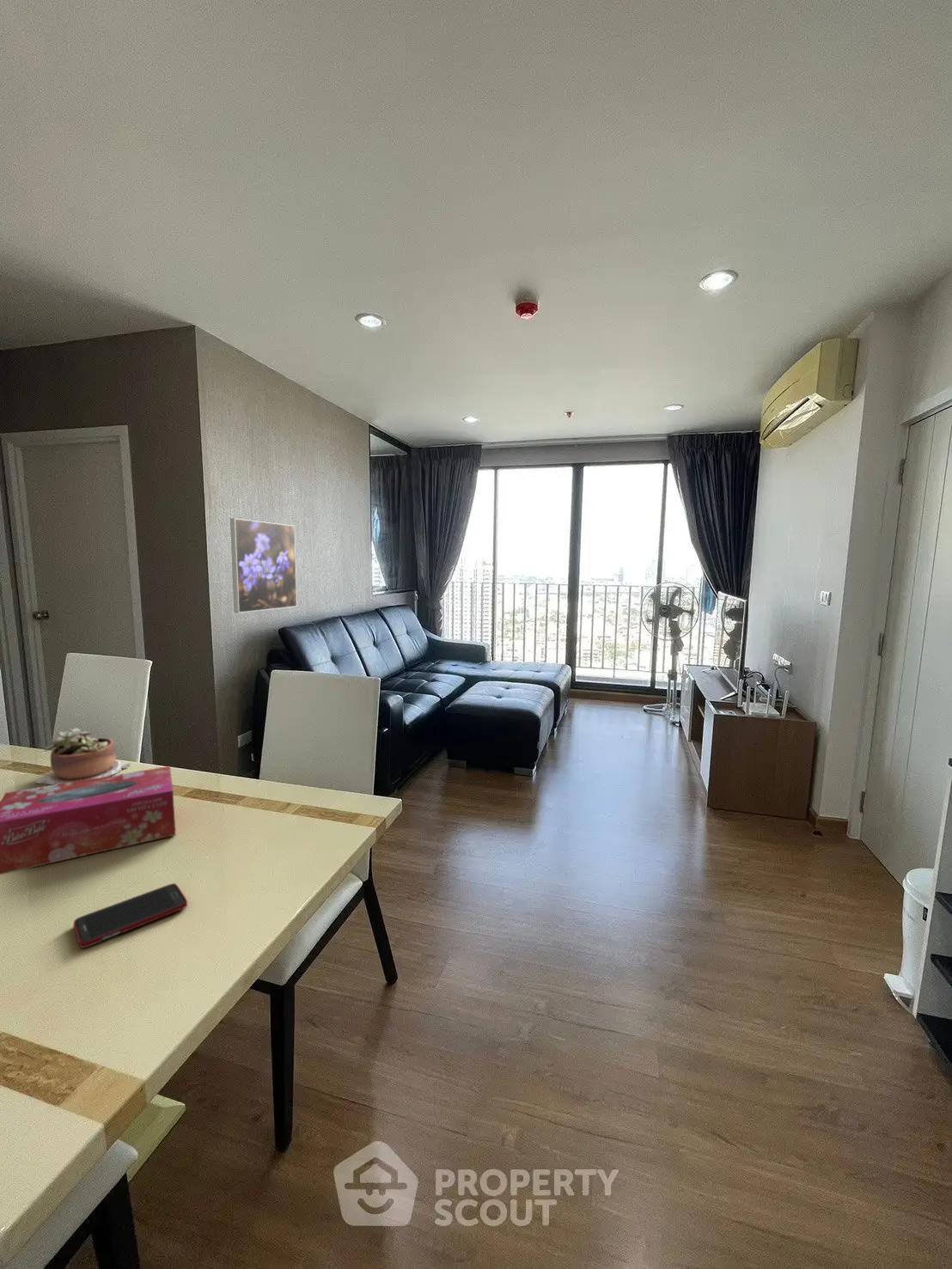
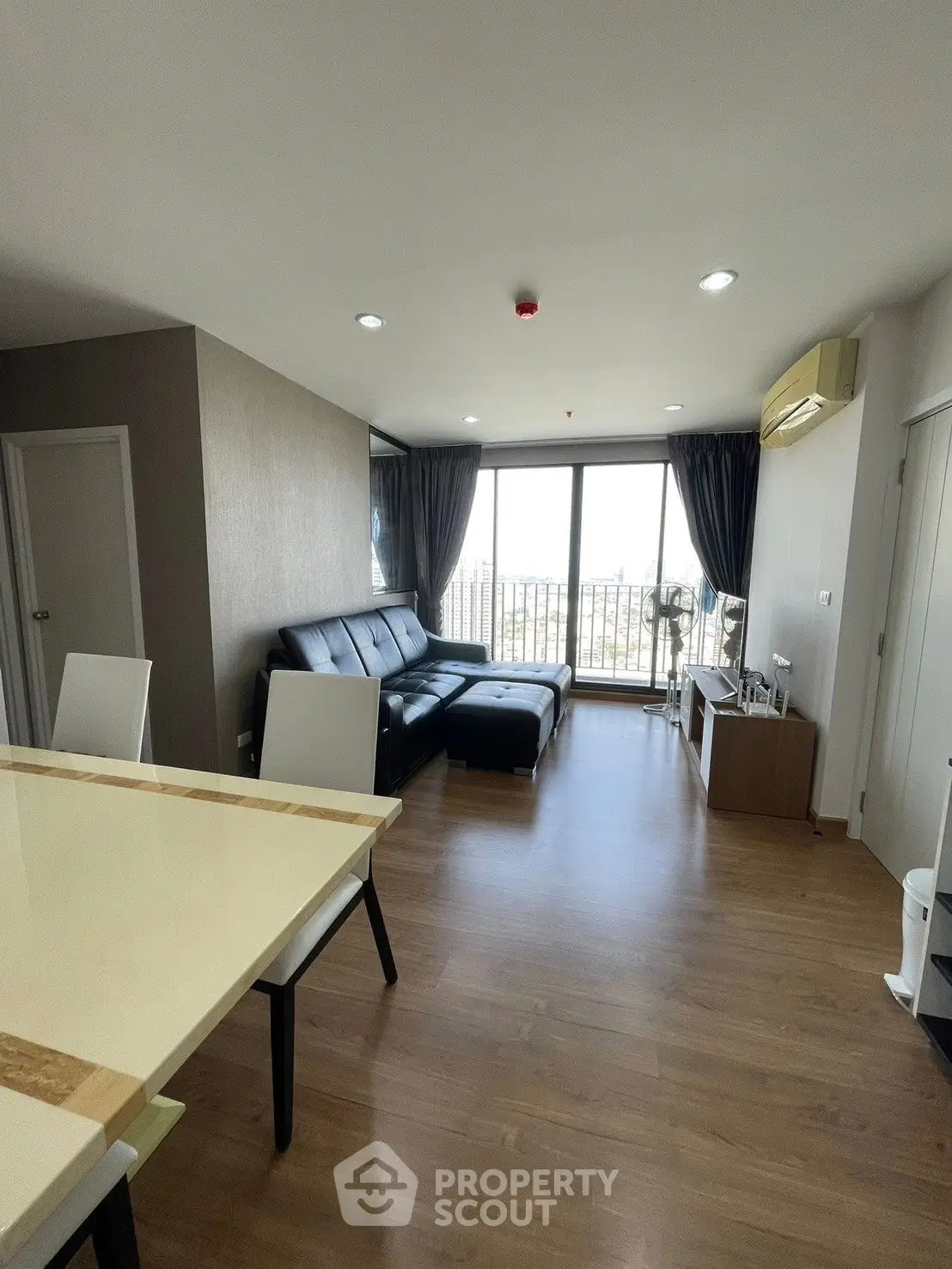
- succulent plant (83, 751)
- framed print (266, 566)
- cell phone (132, 913)
- tissue box (92, 814)
